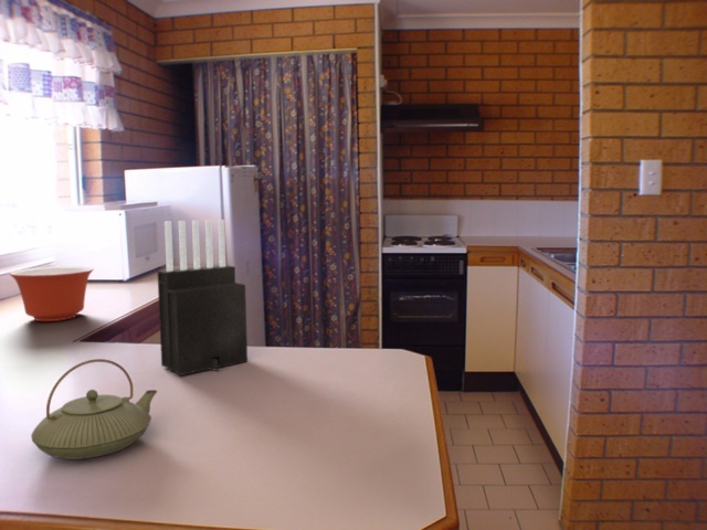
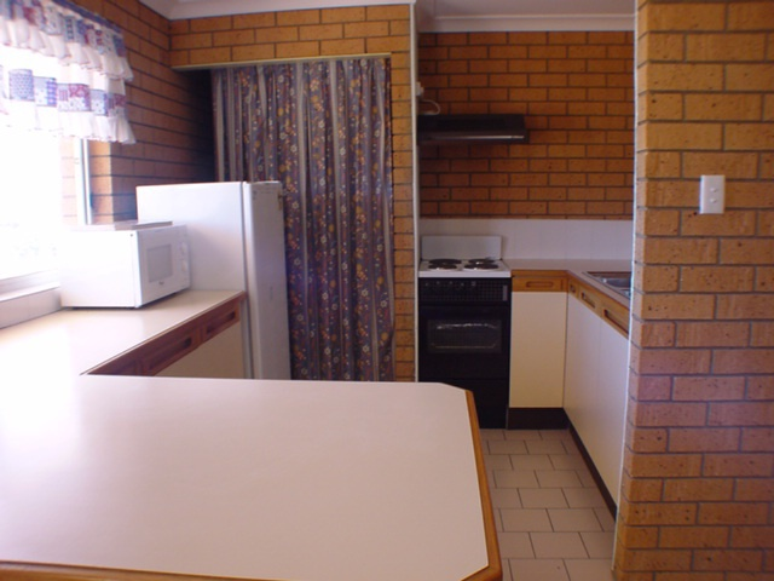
- teapot (99, 401)
- mixing bowl (54, 294)
- knife block (204, 294)
